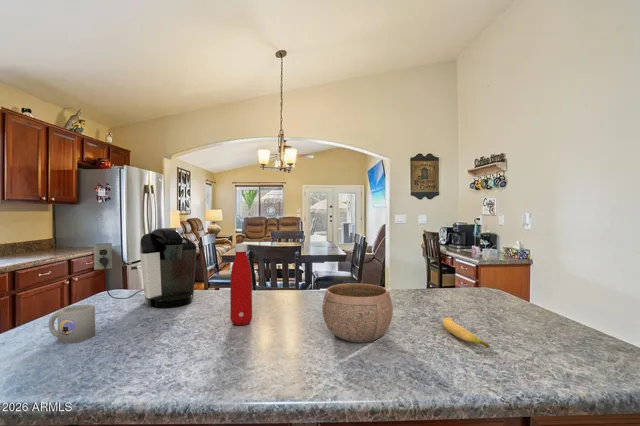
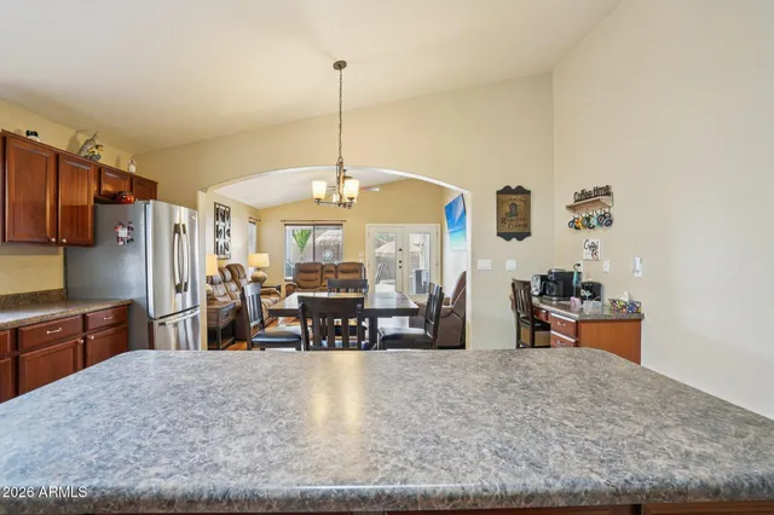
- mug (70, 323)
- bottle (241, 283)
- banana (460, 328)
- coffee maker (152, 266)
- bowl (357, 312)
